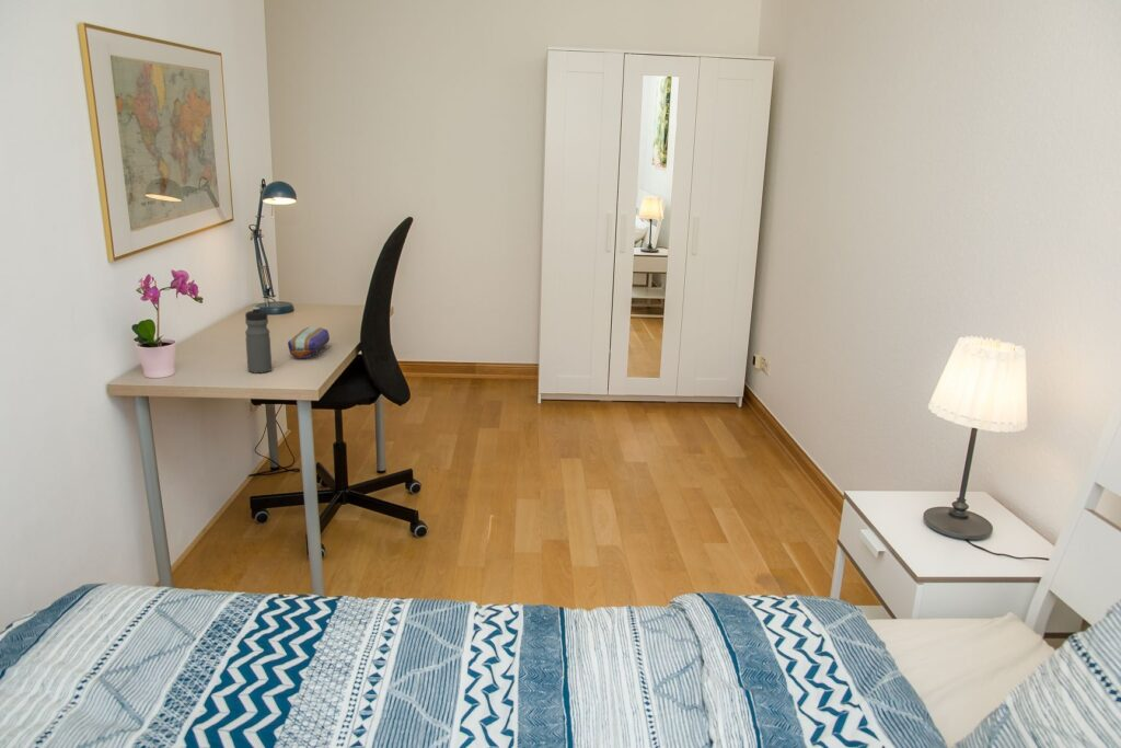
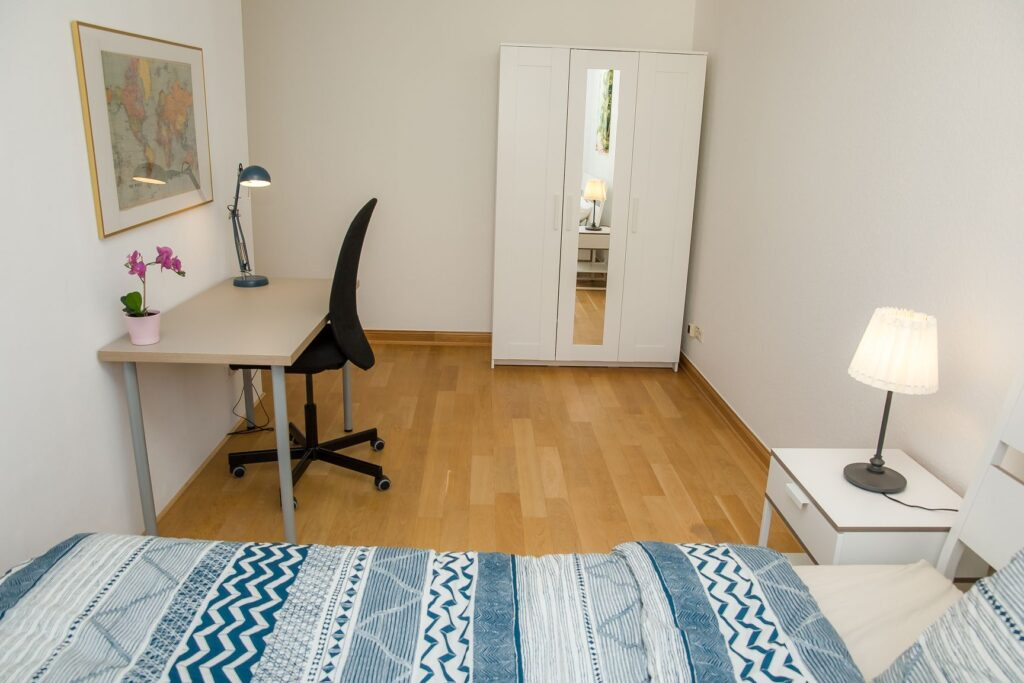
- pencil case (310, 341)
- water bottle (257, 338)
